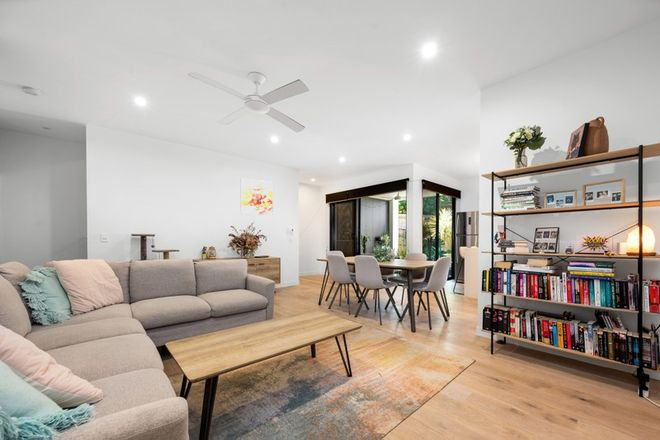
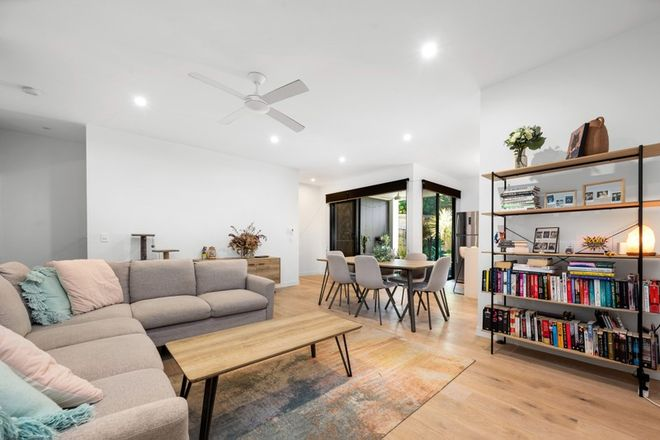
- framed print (257, 197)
